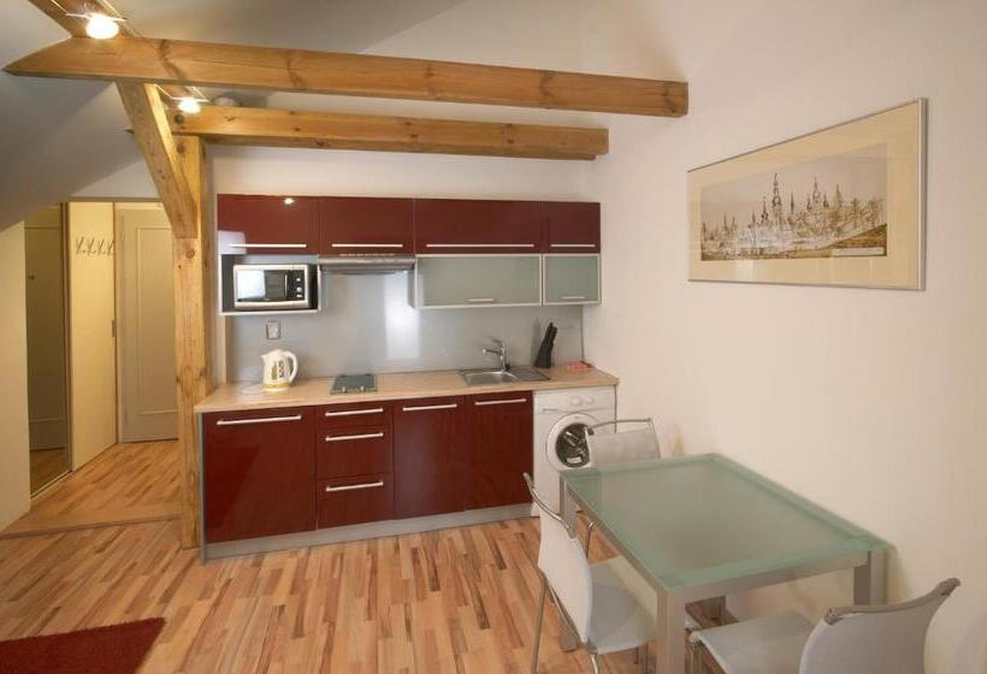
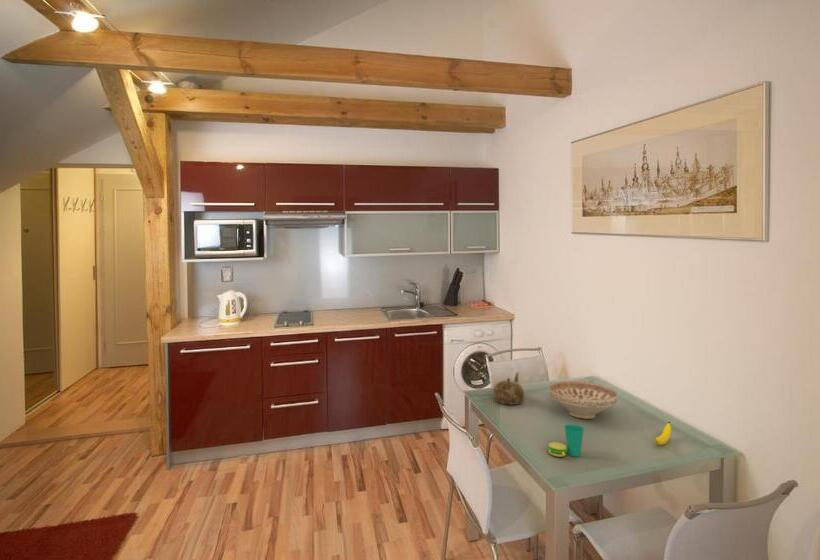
+ decorative bowl (582, 402)
+ teapot (509, 388)
+ cup (566, 440)
+ banana (662, 436)
